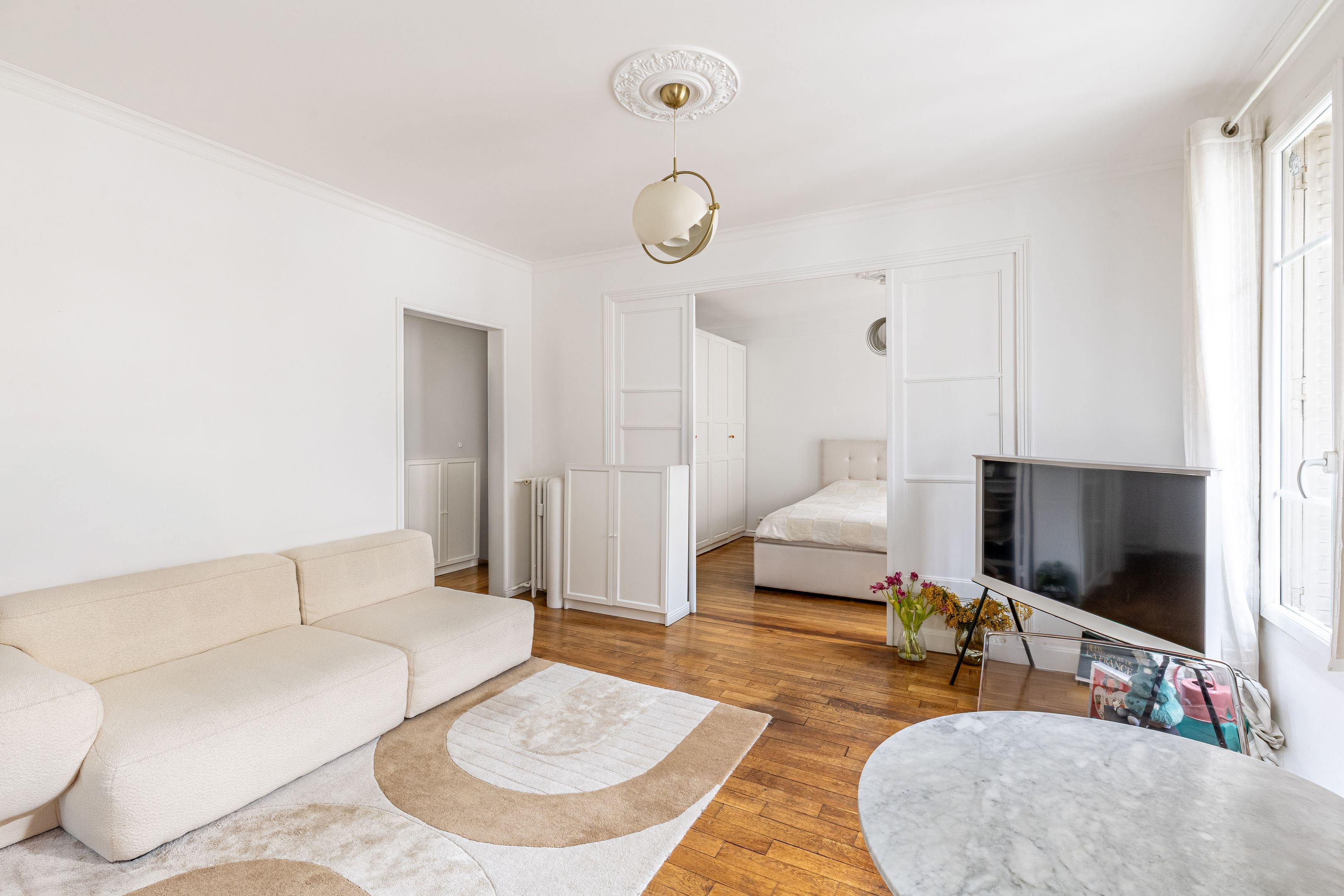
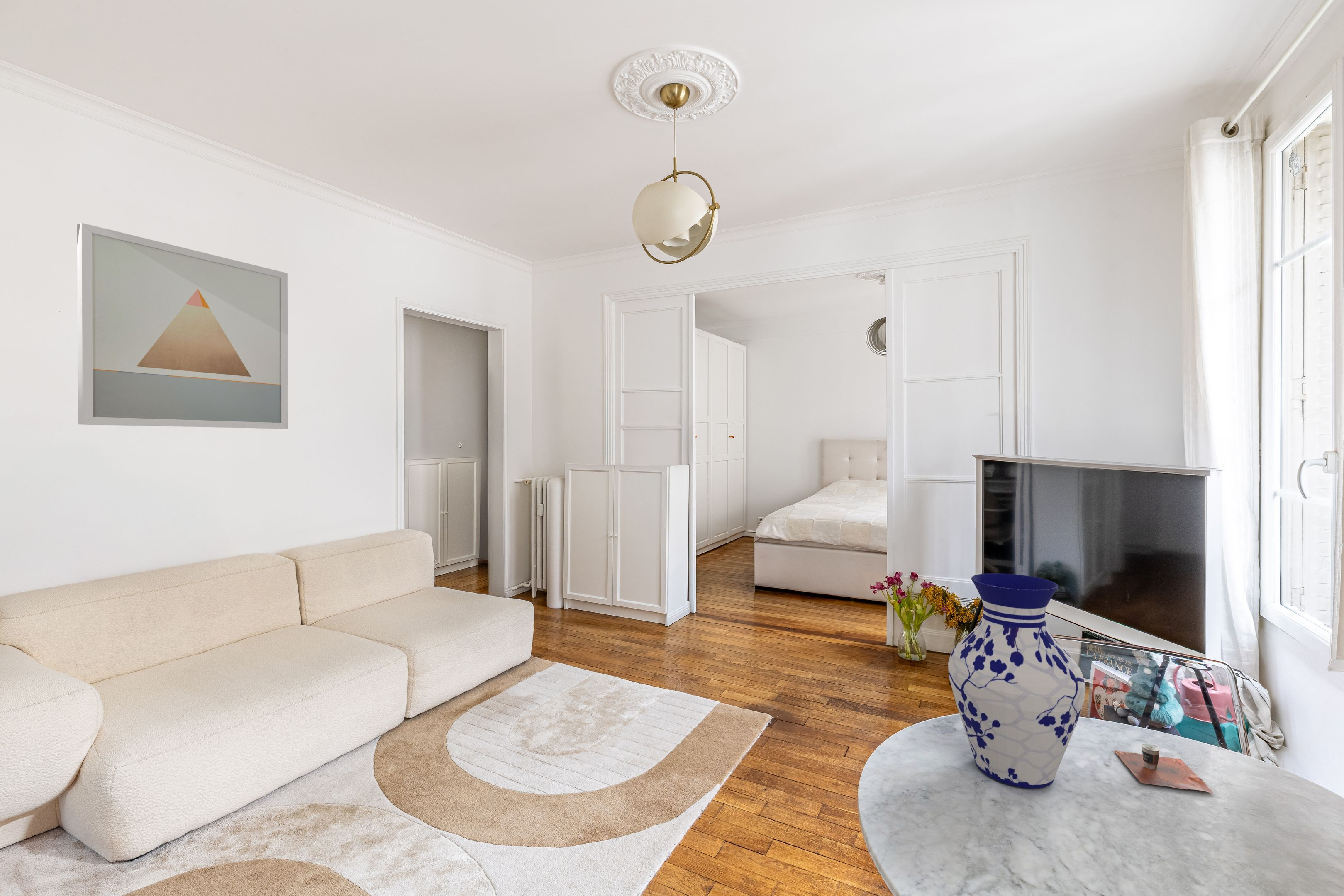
+ cup (1161, 761)
+ vase (1013, 675)
+ wall art (195, 339)
